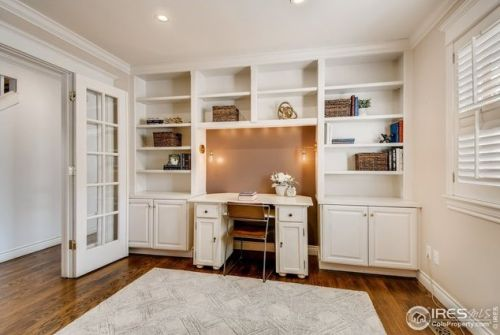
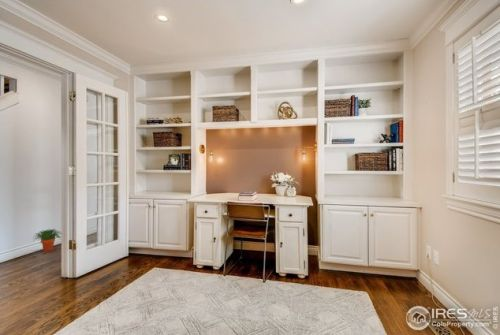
+ potted plant (48, 239)
